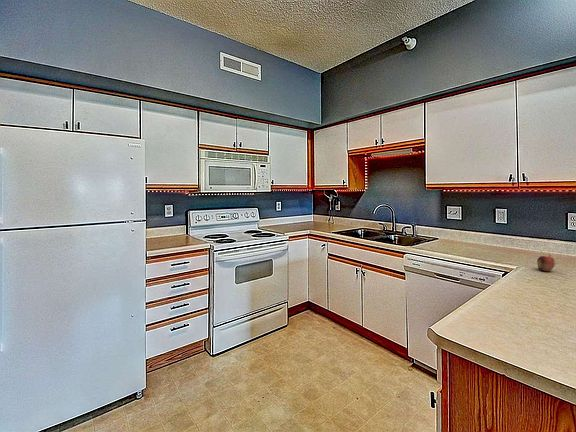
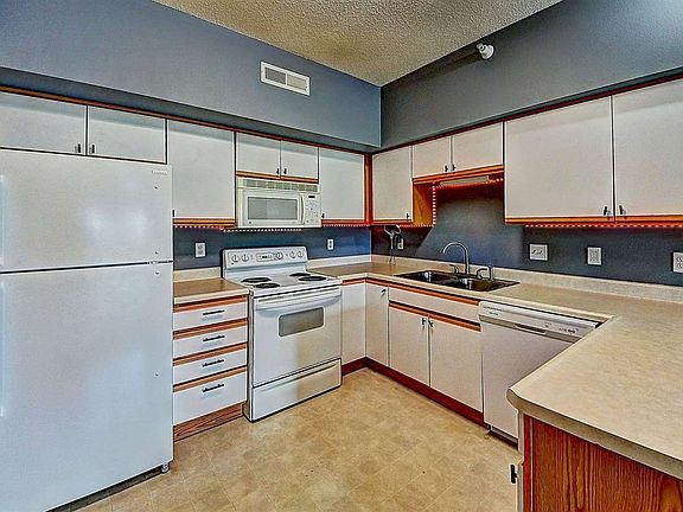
- fruit (546, 262)
